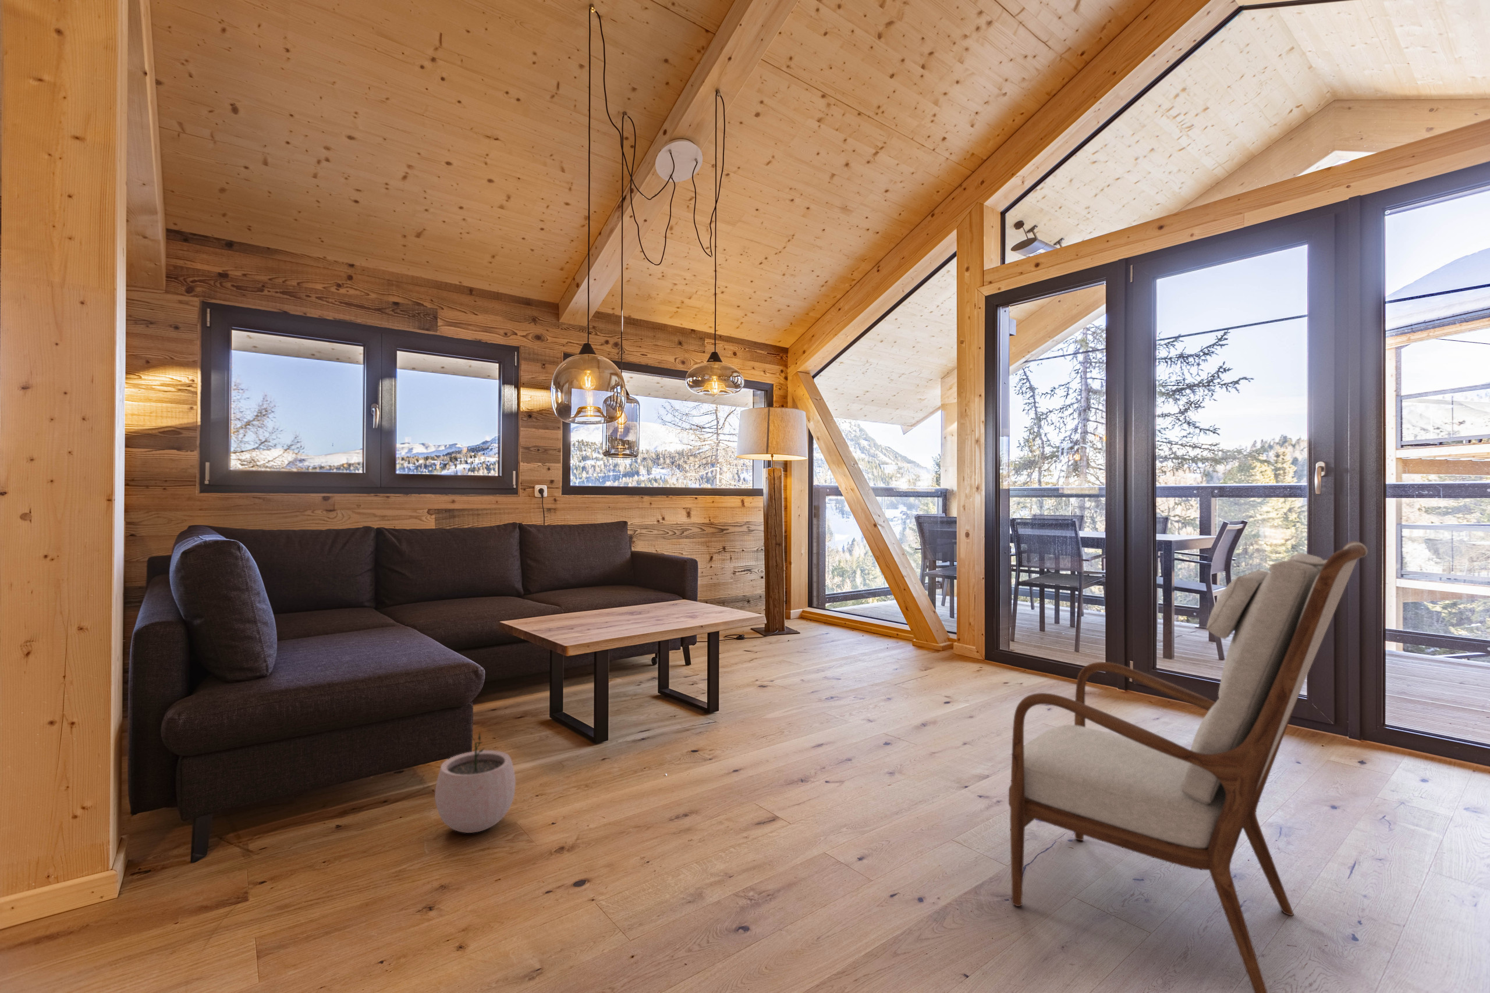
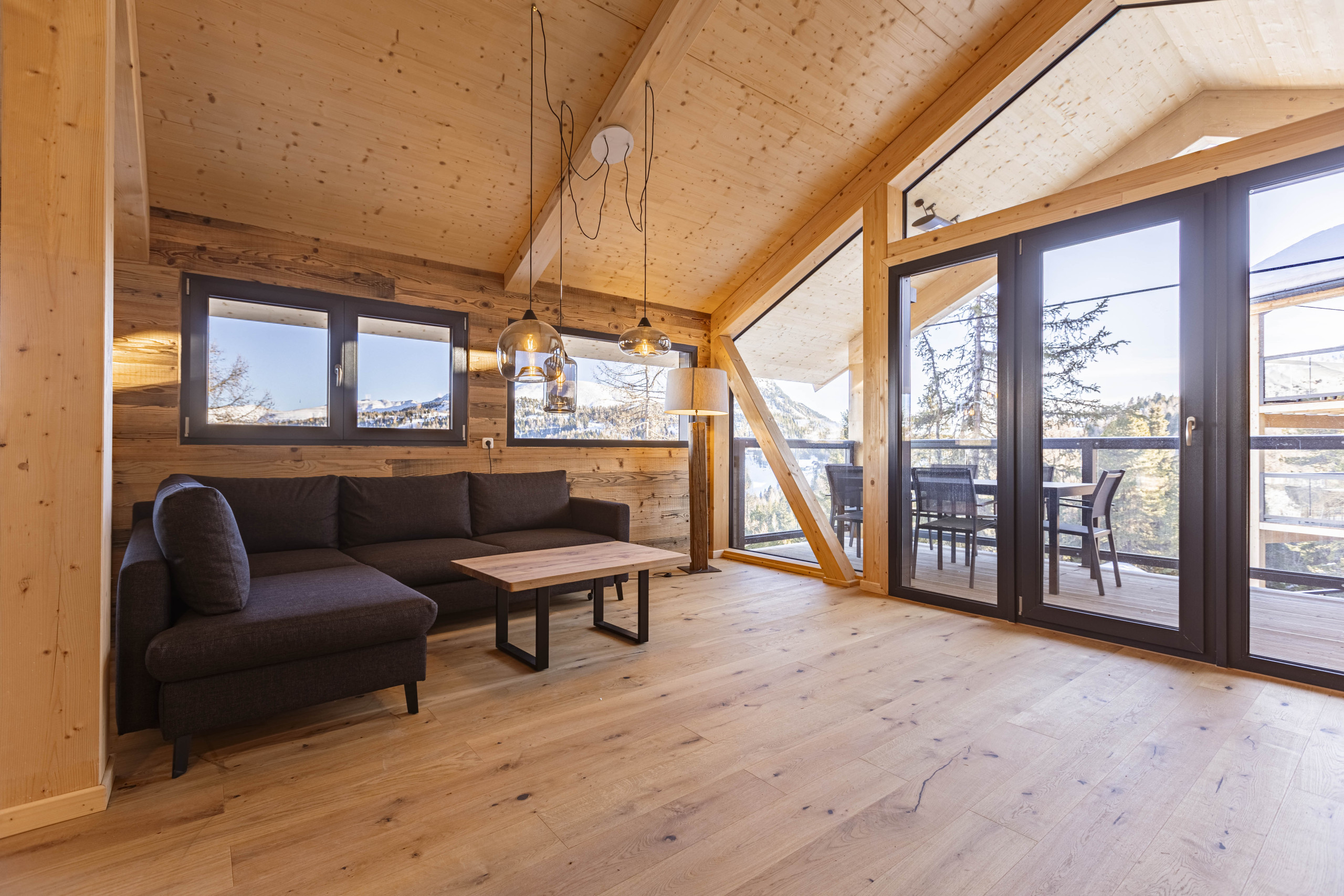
- armchair (1166, 739)
- plant pot (476, 780)
